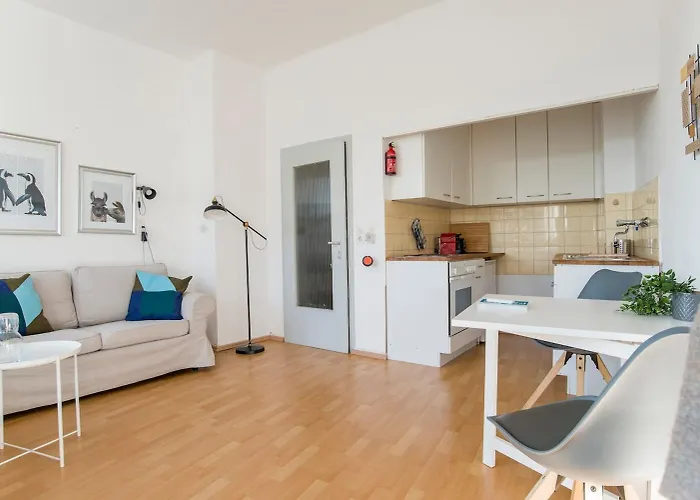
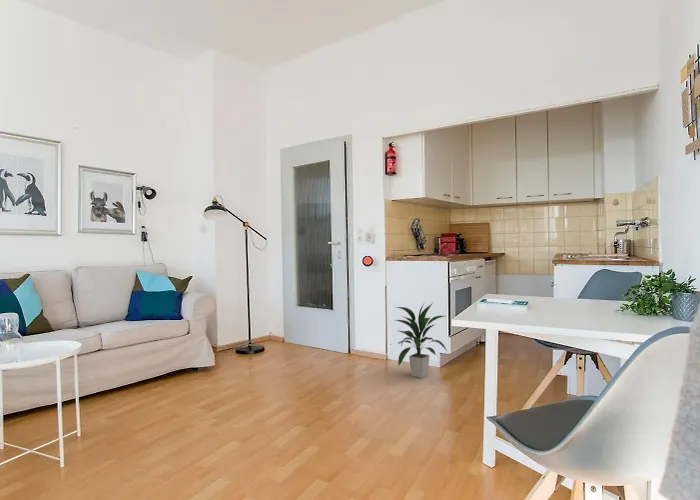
+ indoor plant (416, 338)
